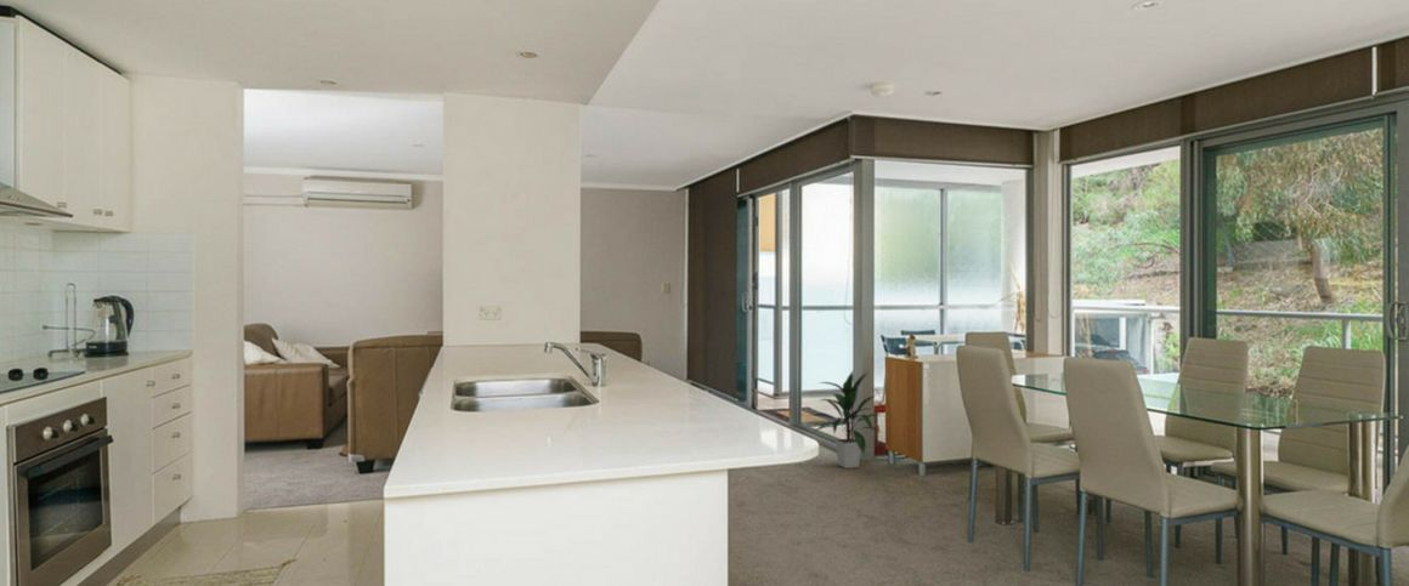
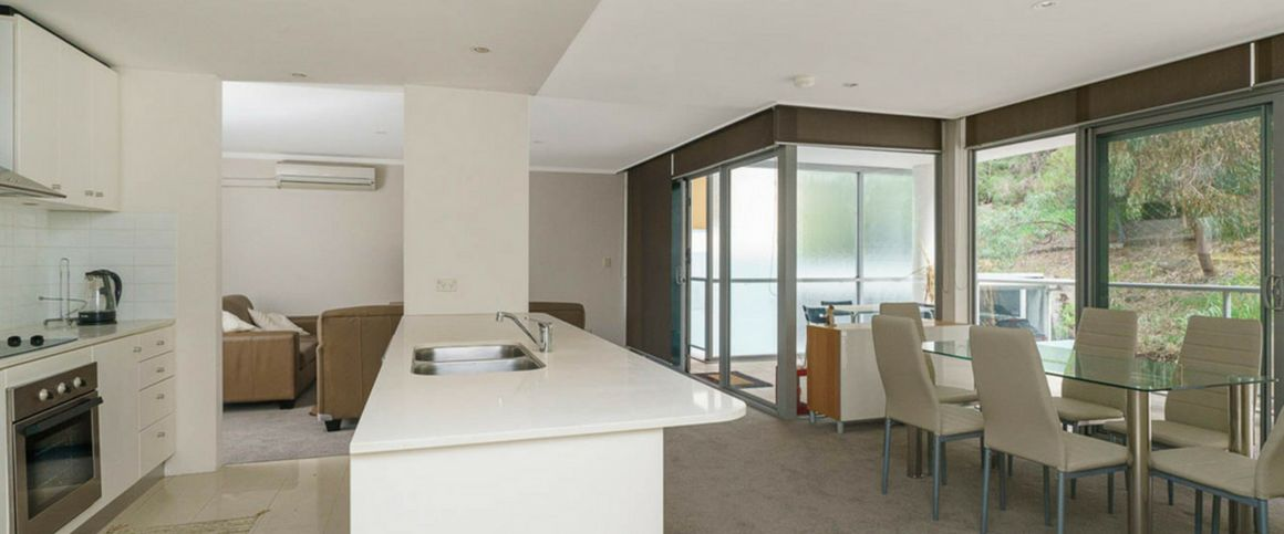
- indoor plant (848, 419)
